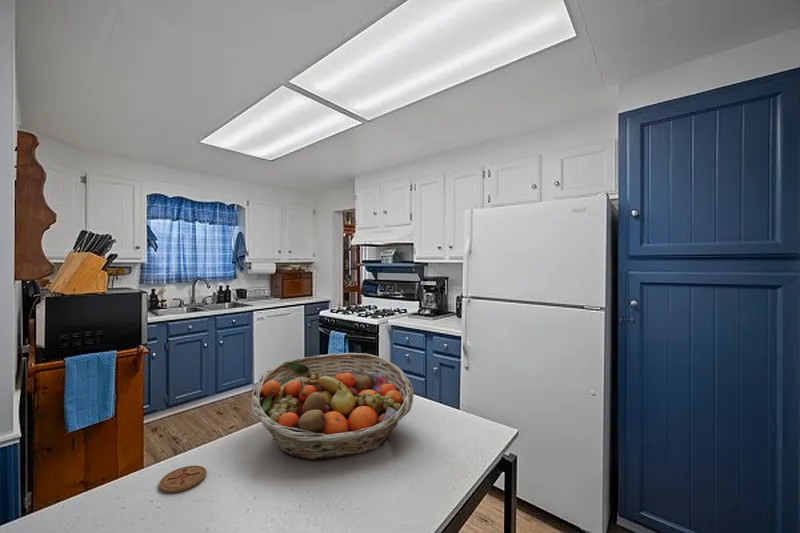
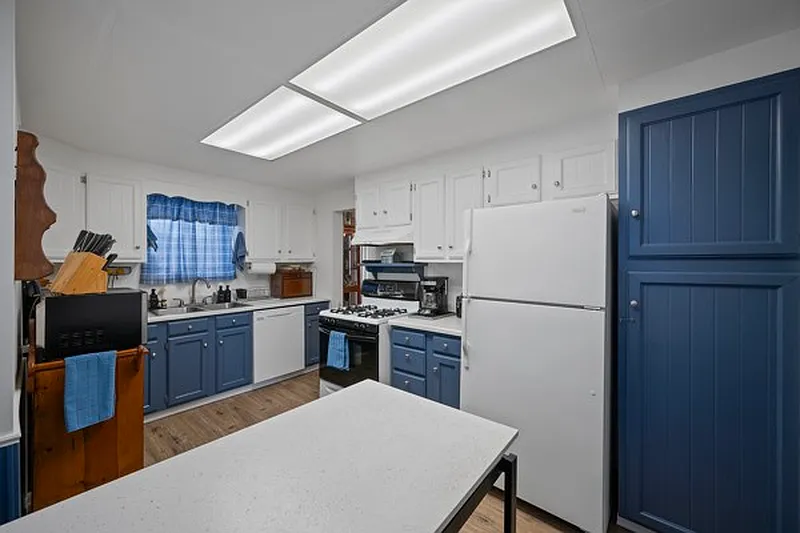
- fruit basket (335, 400)
- coaster (183, 478)
